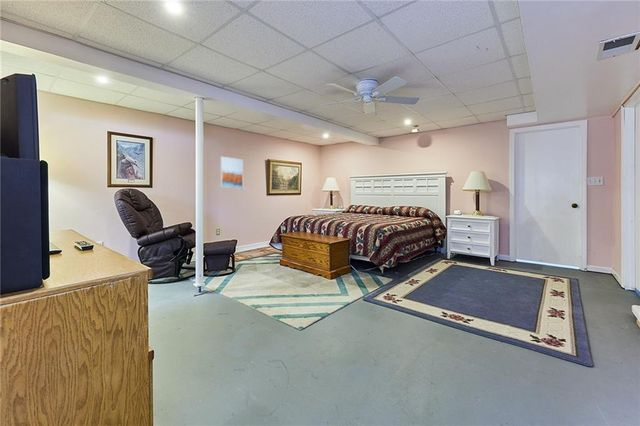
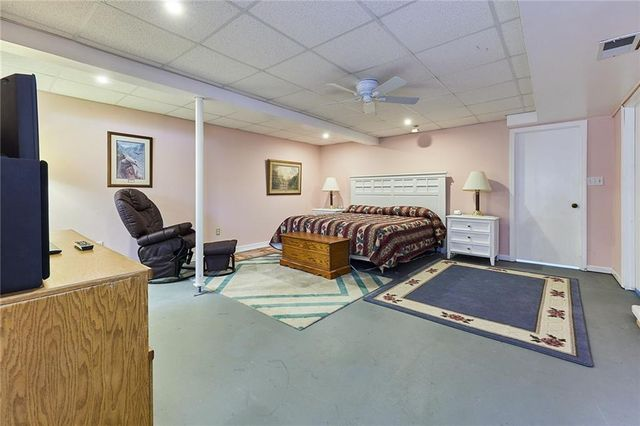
- wall art (232, 173)
